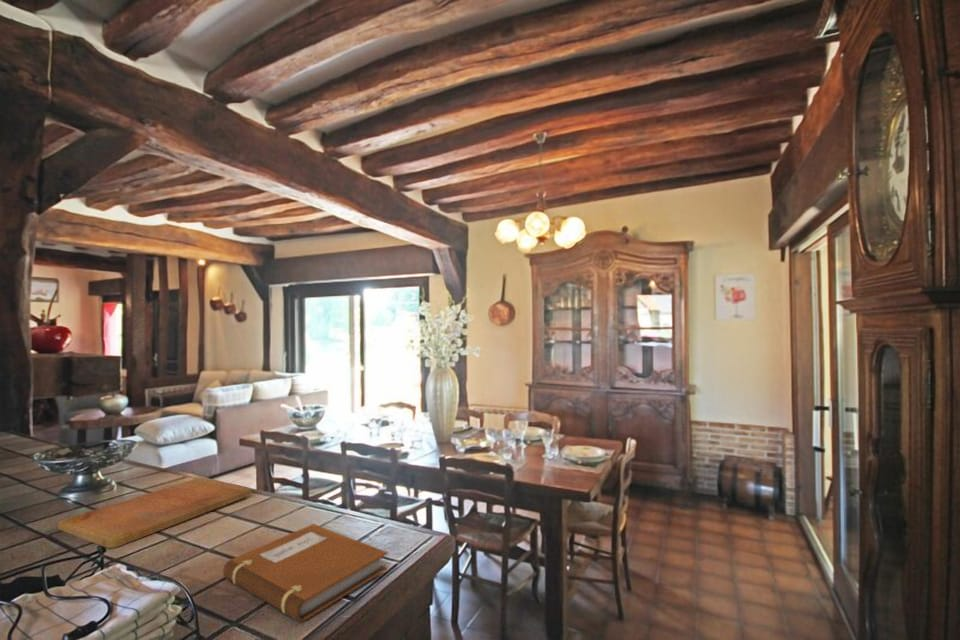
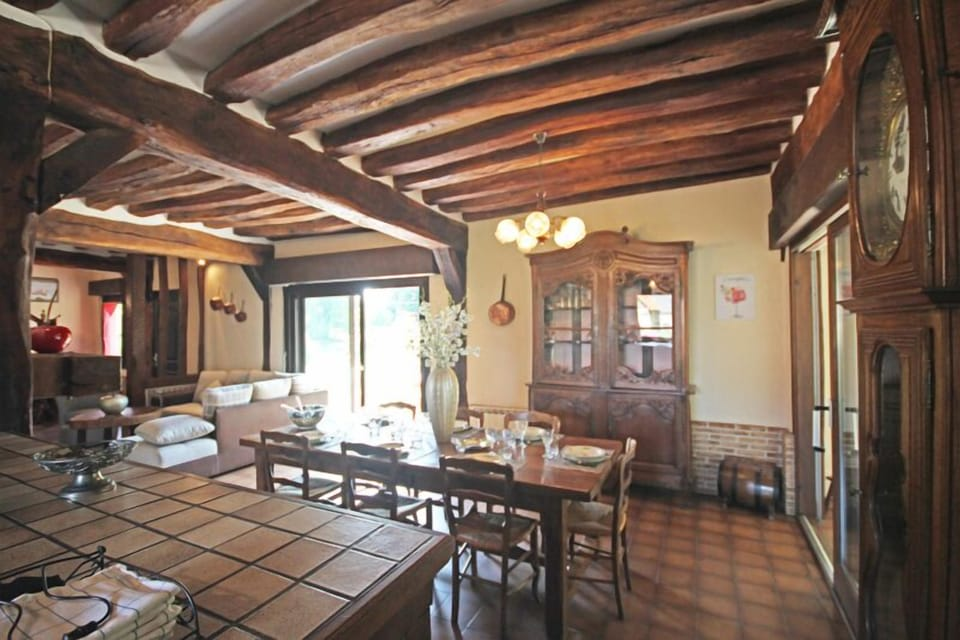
- cutting board (163, 506)
- notebook (304, 565)
